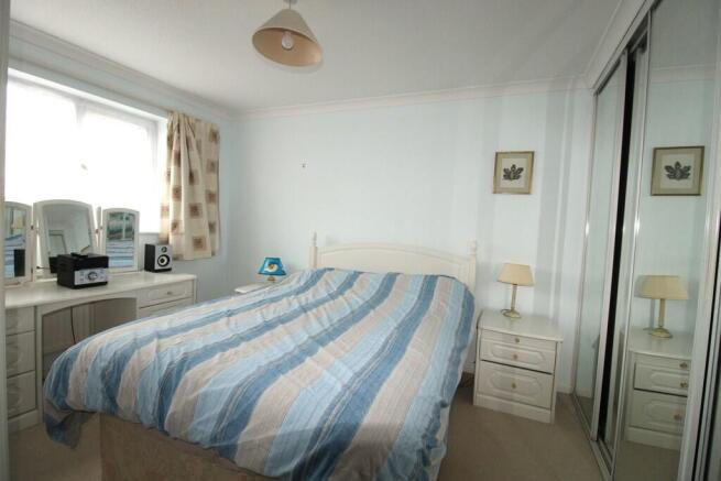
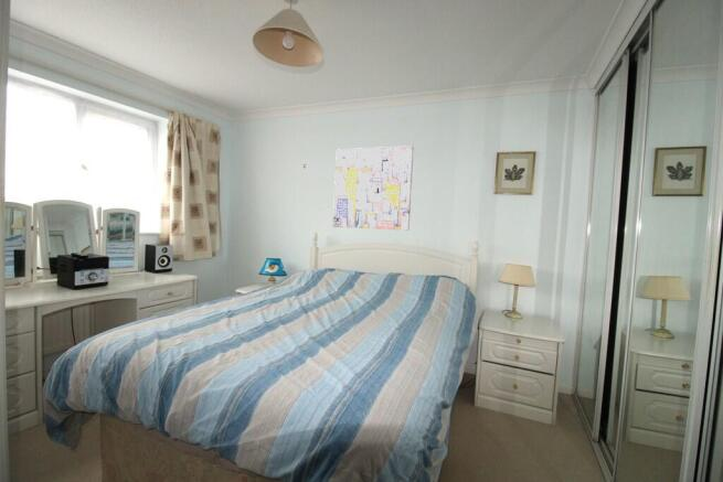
+ wall art (371, 188)
